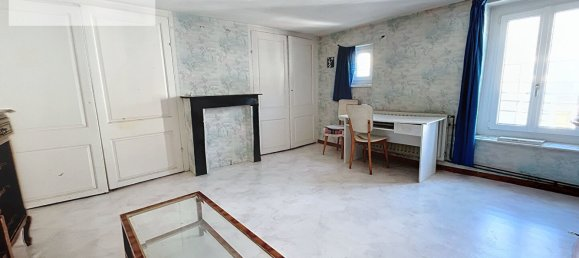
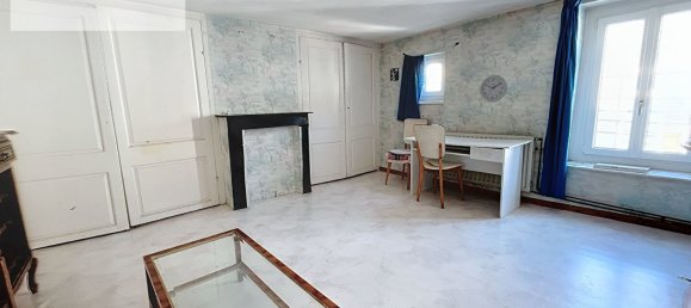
+ wall clock (492, 88)
